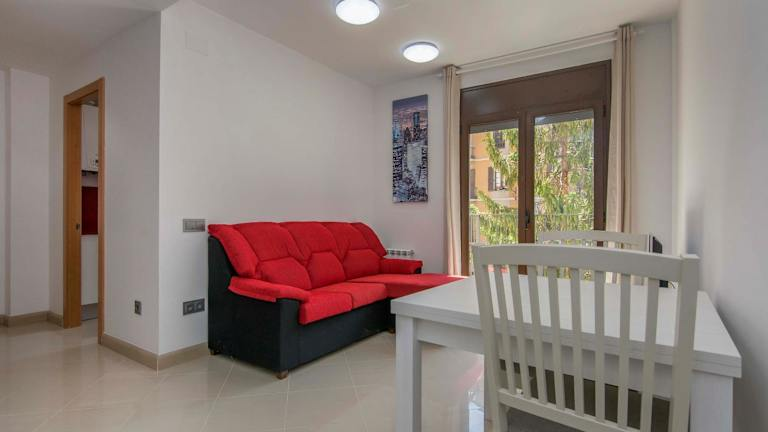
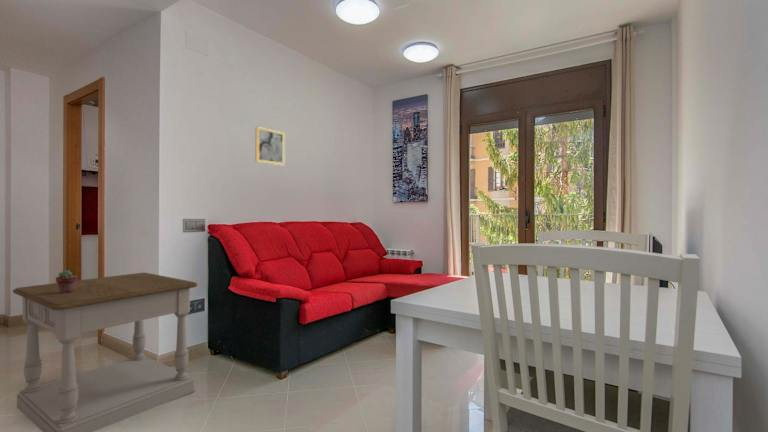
+ potted succulent (66, 280)
+ side table (108, 327)
+ wall art (270, 146)
